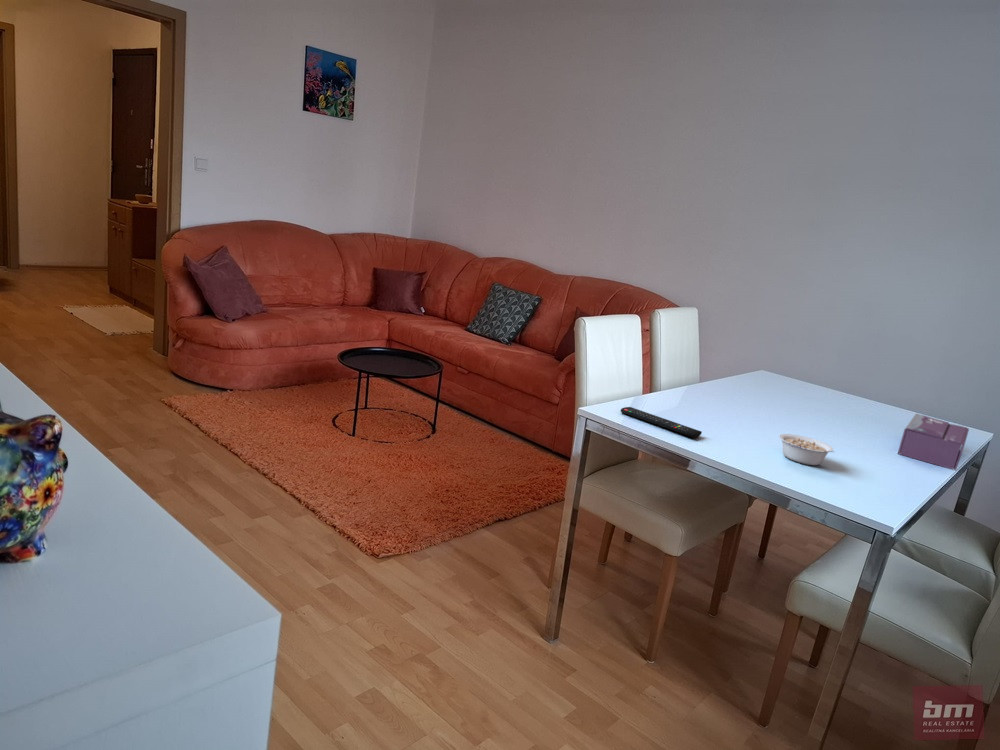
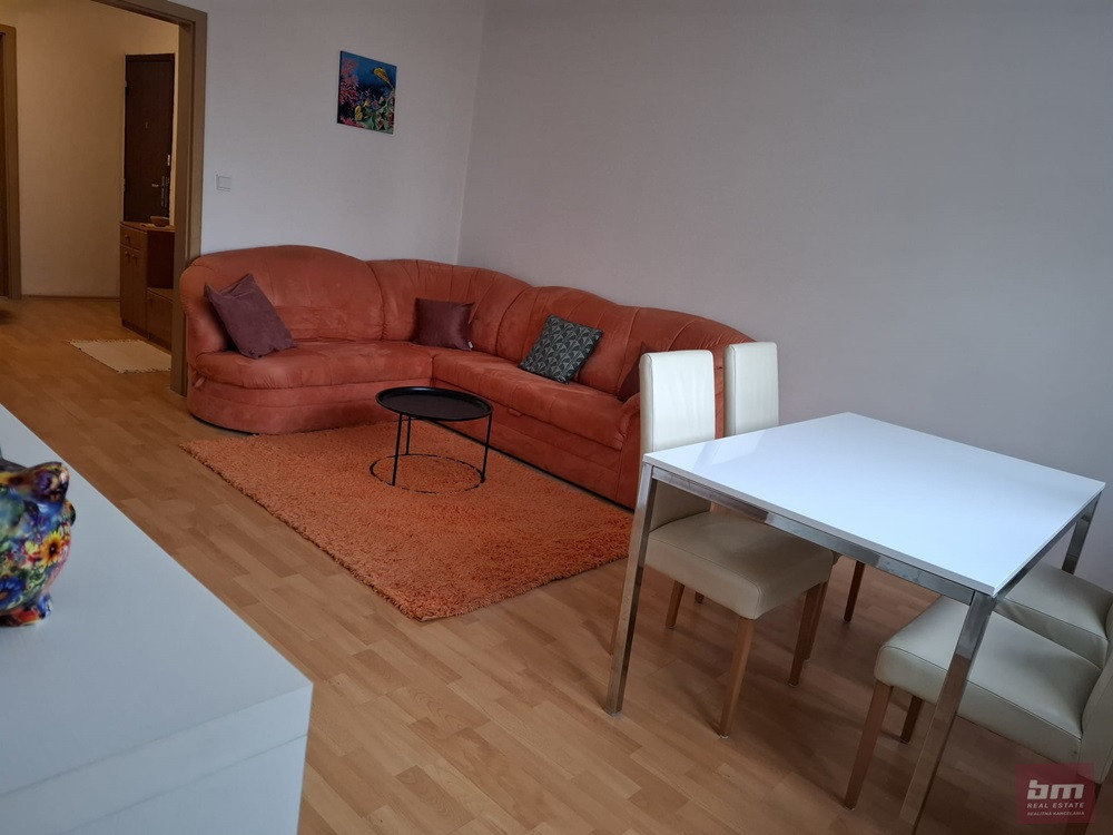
- remote control (658, 422)
- legume (806, 449)
- tissue box (934, 440)
